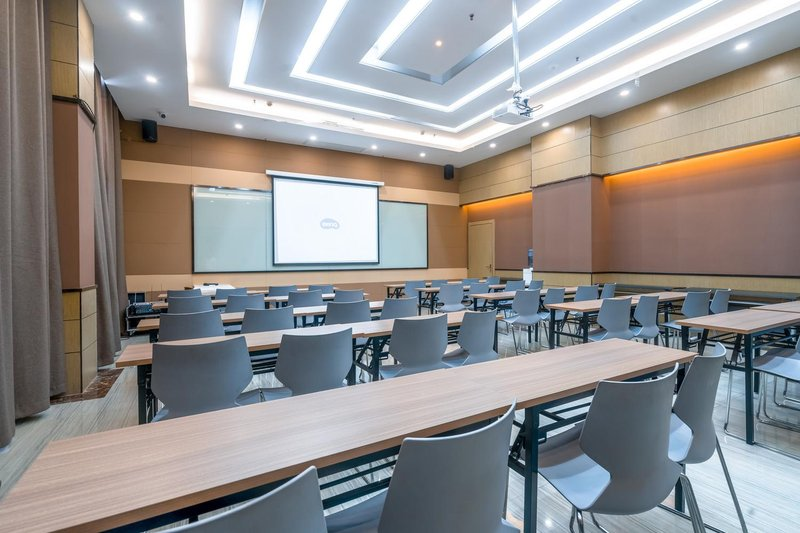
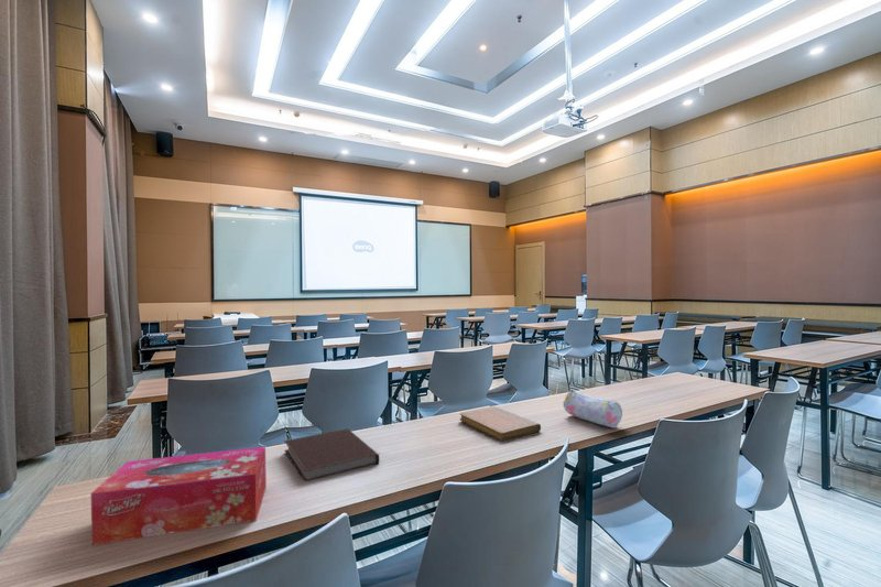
+ notebook (329, 452)
+ tissue box (189, 489)
+ pencil case (591, 407)
+ notebook (498, 421)
